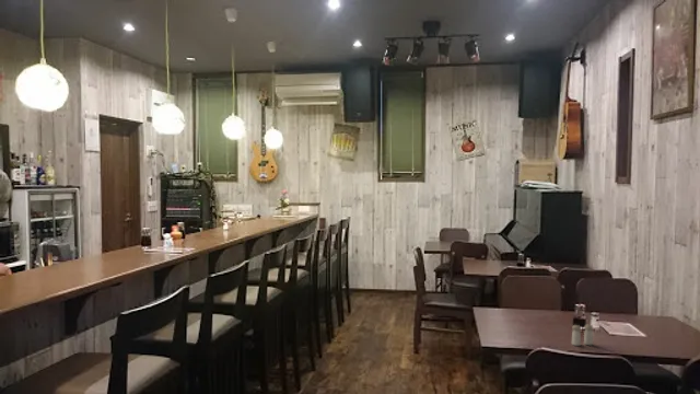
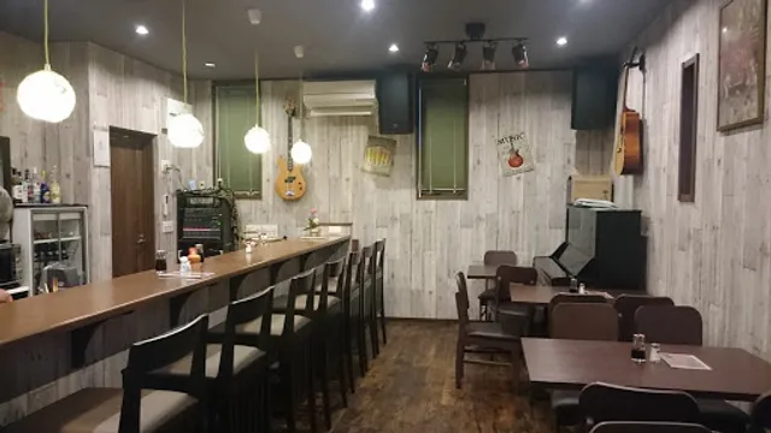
- salt and pepper shaker (584, 334)
